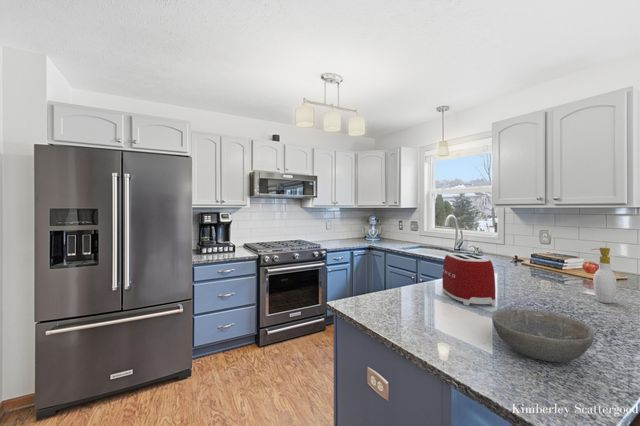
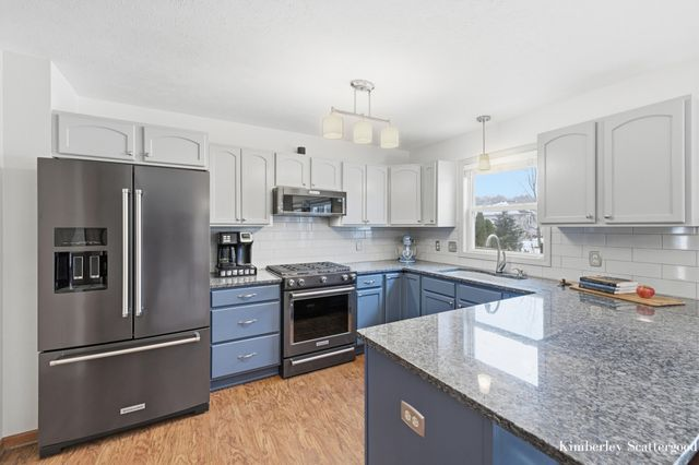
- bowl (539, 336)
- soap bottle (603, 274)
- toaster (466, 276)
